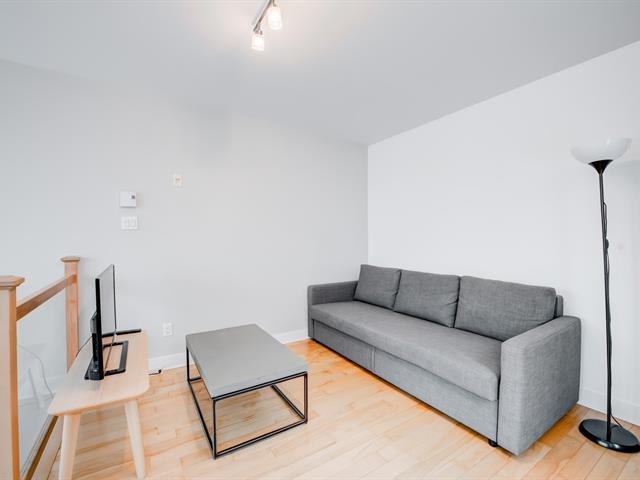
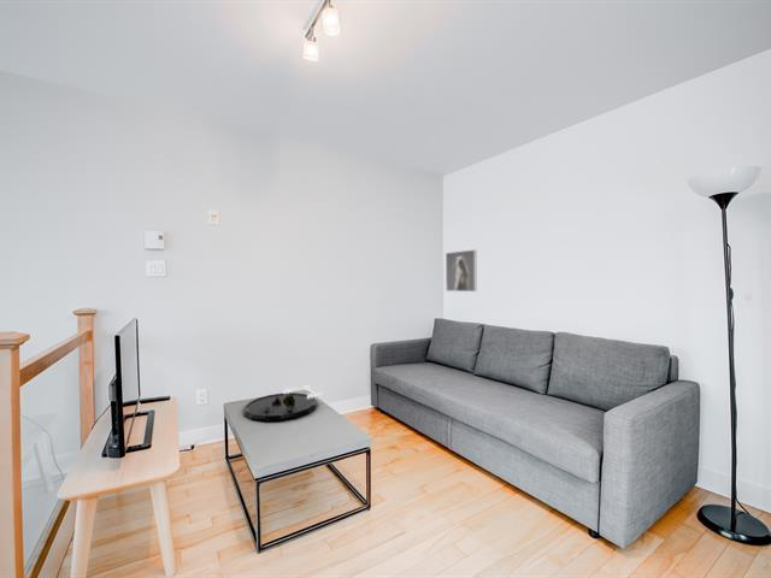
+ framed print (460, 271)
+ decorative tray (281, 397)
